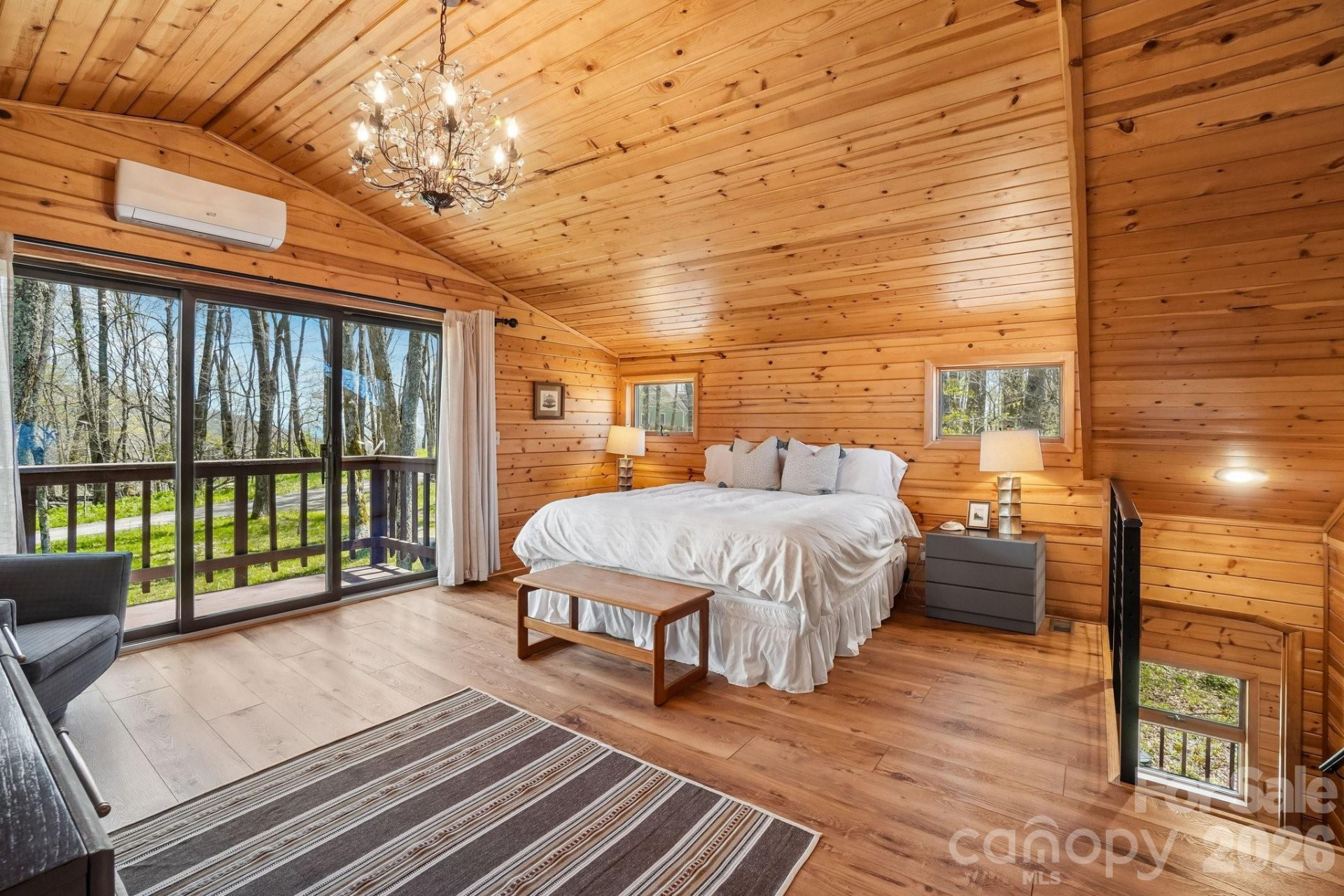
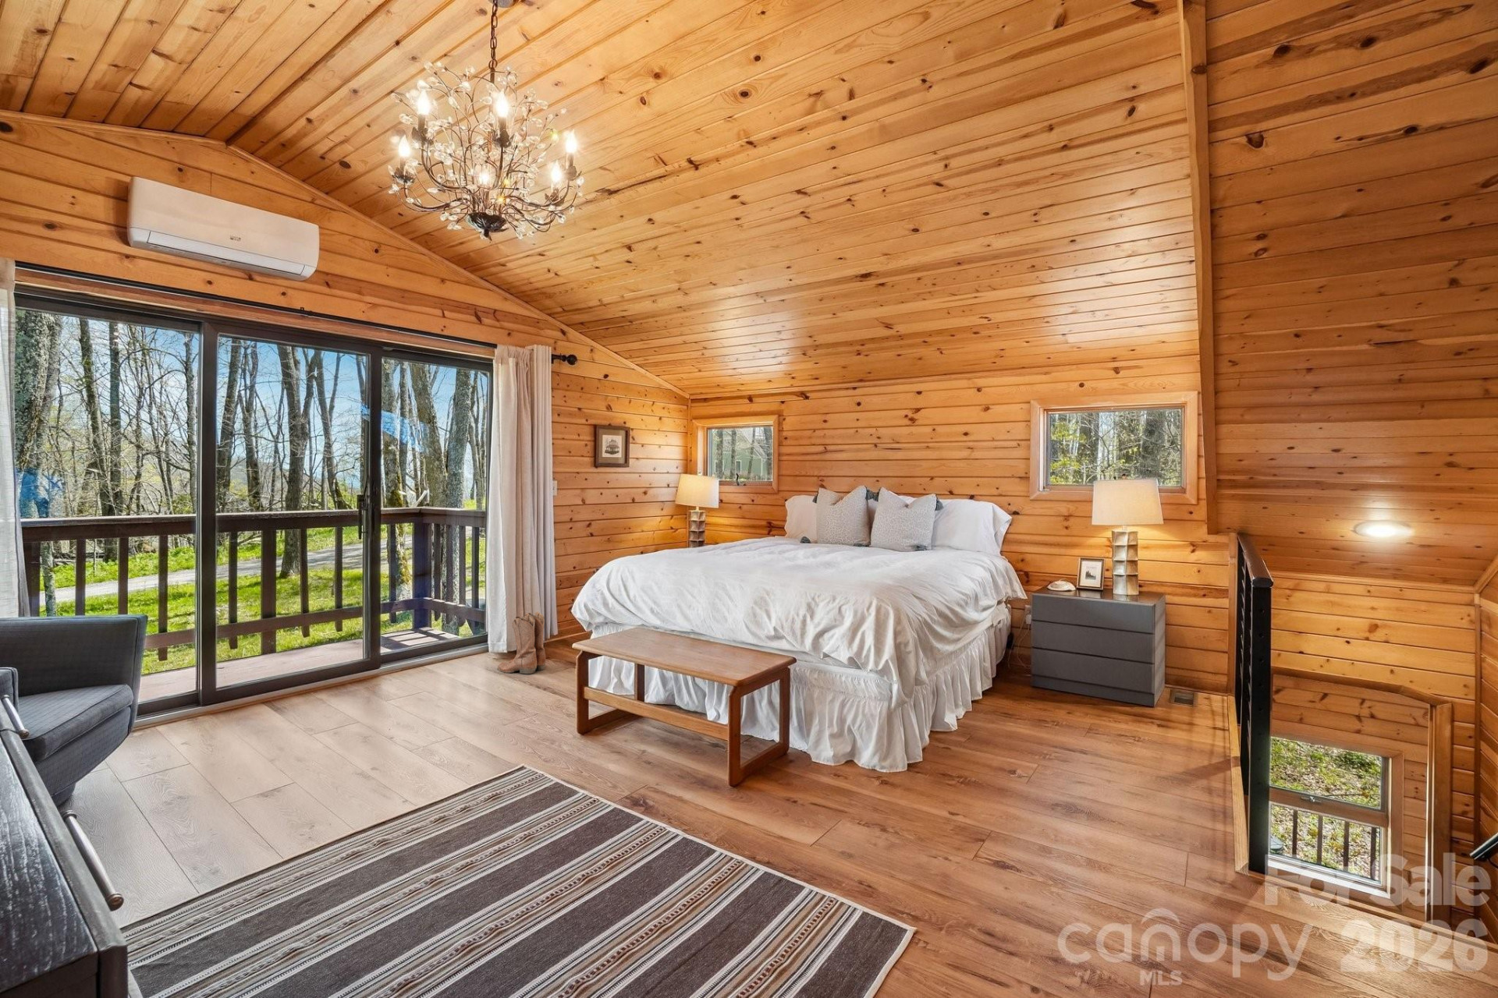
+ boots (522, 640)
